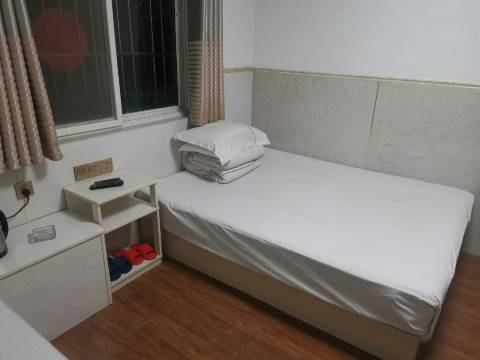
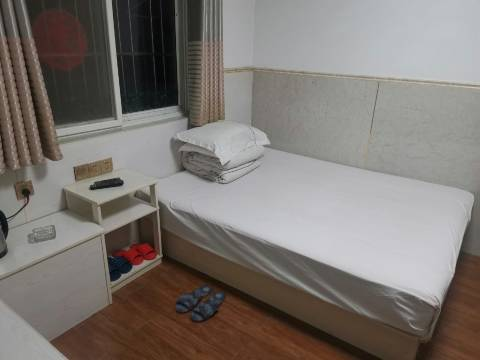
+ slippers (200, 299)
